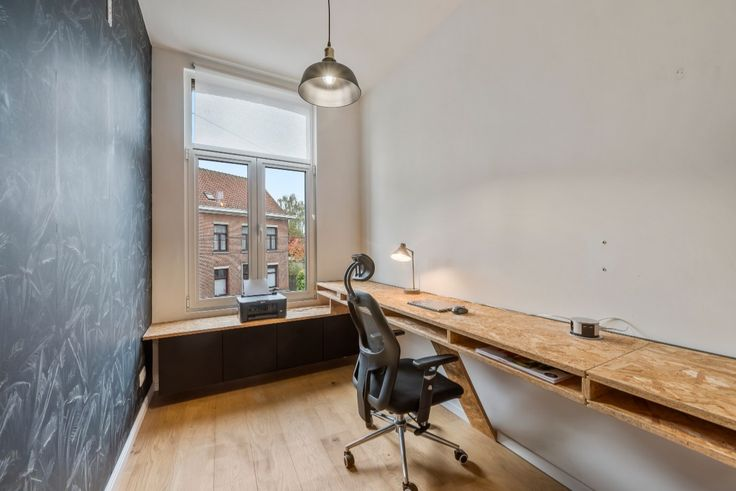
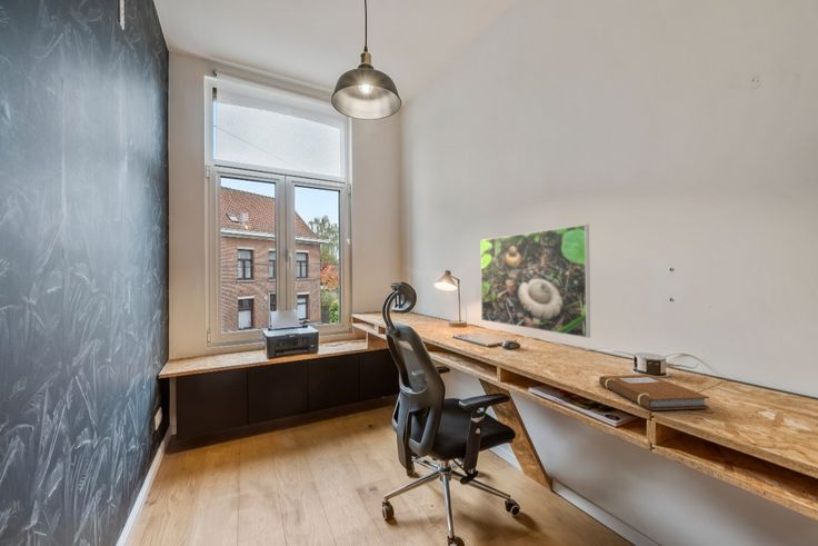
+ notebook (647, 389)
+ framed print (526, 280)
